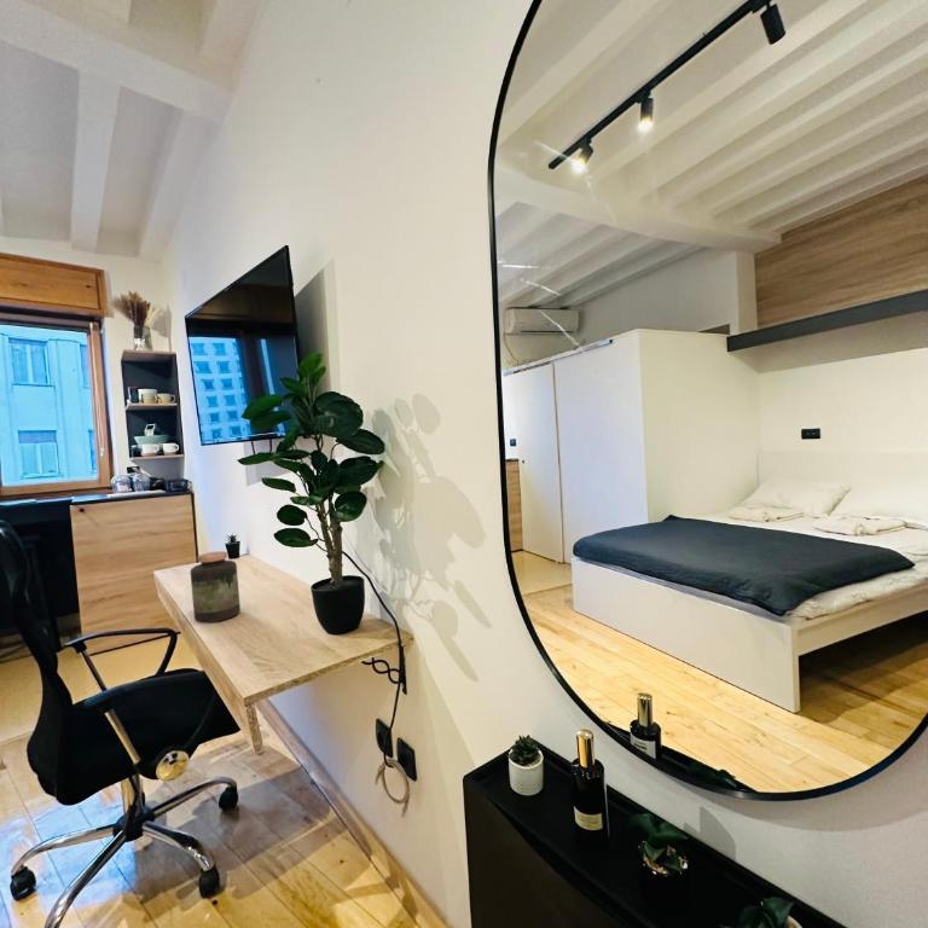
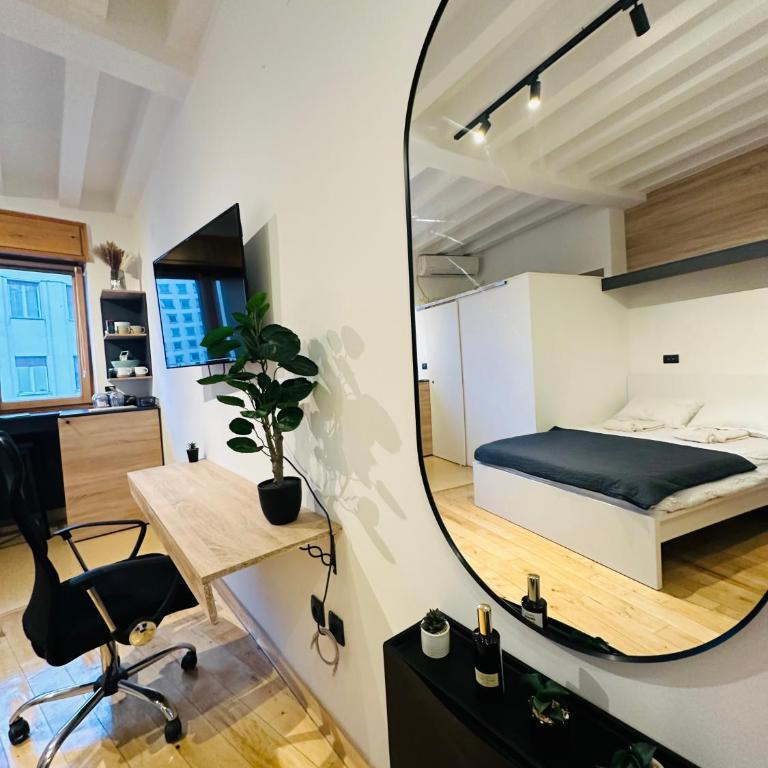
- jar (215, 585)
